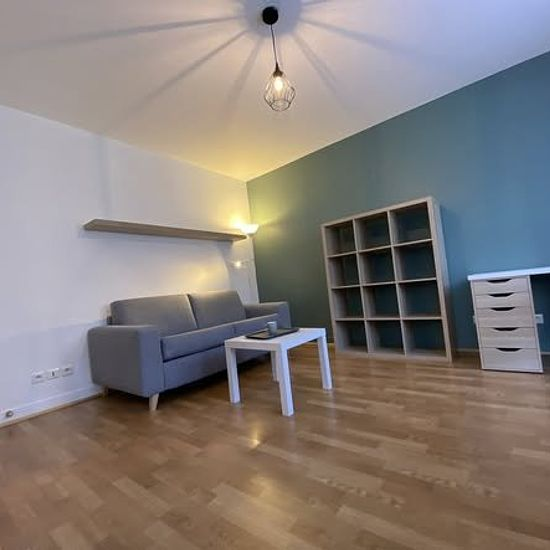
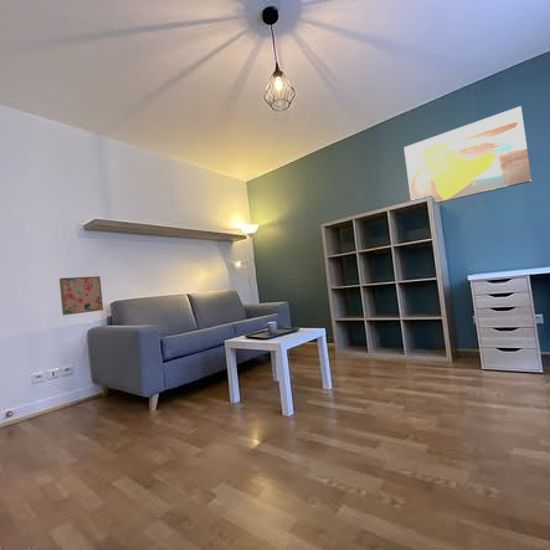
+ wall art (461, 162)
+ wall art (82, 294)
